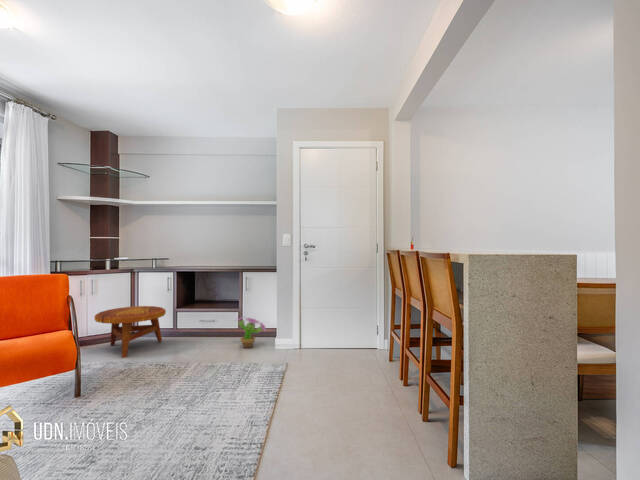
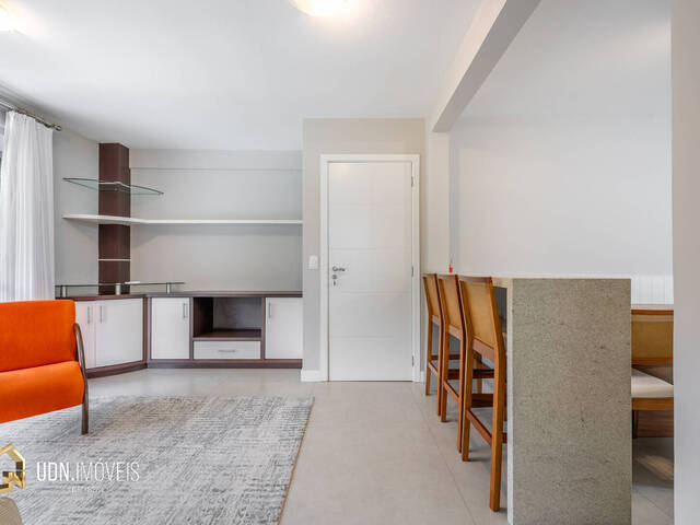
- side table (131, 330)
- decorative plant (250, 332)
